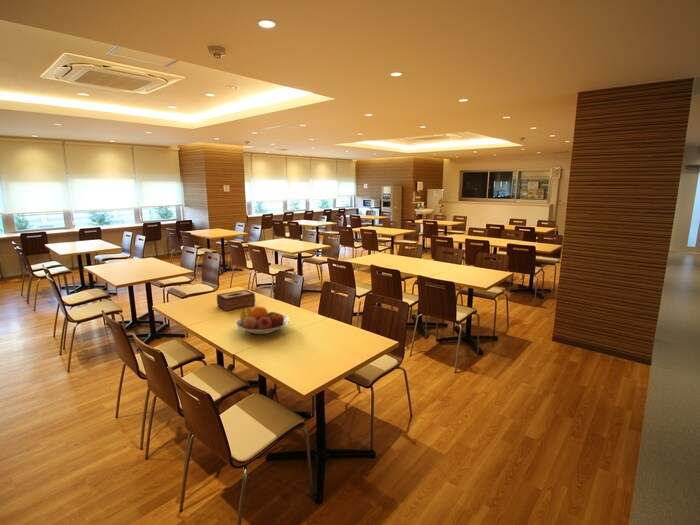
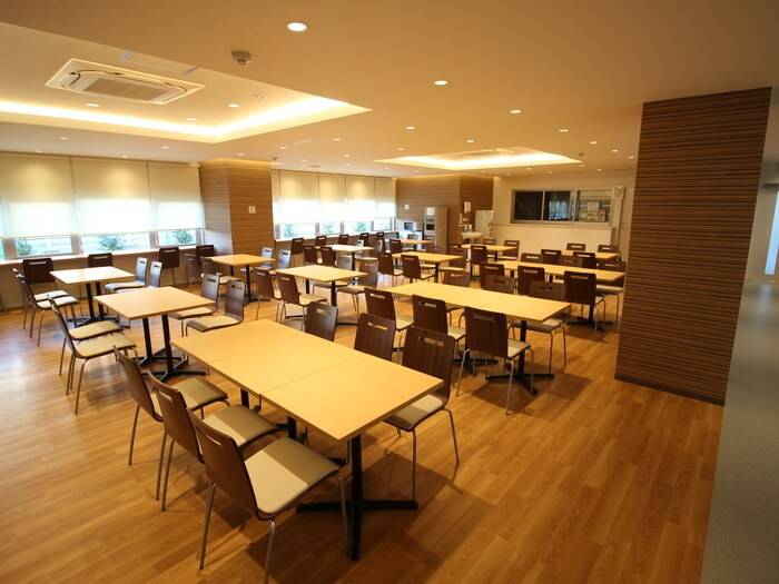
- tissue box (236, 299)
- fruit bowl (263, 319)
